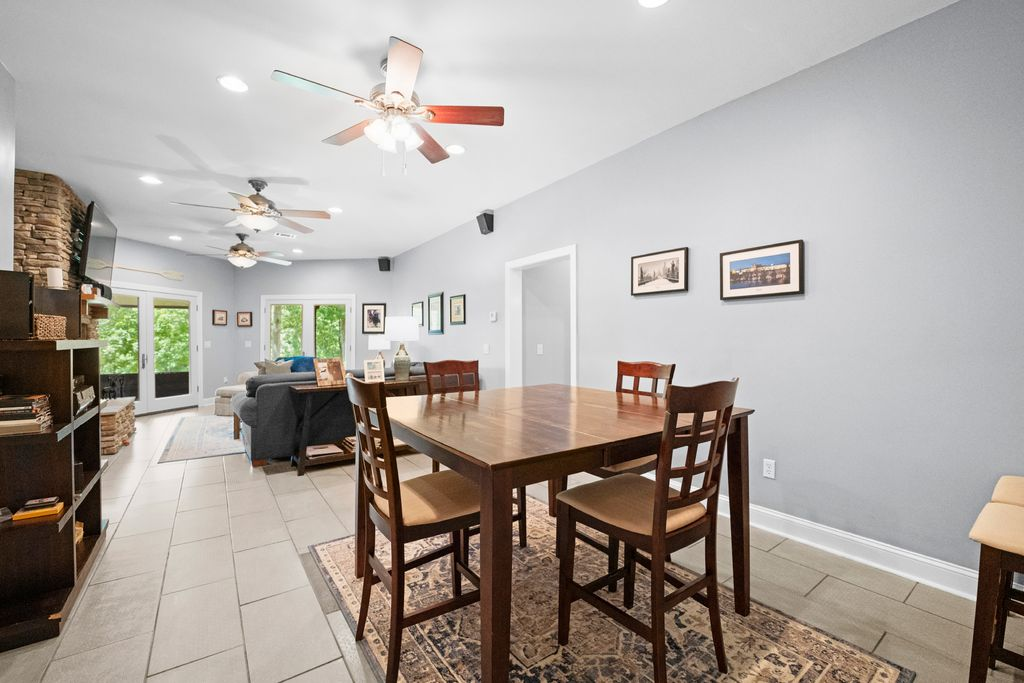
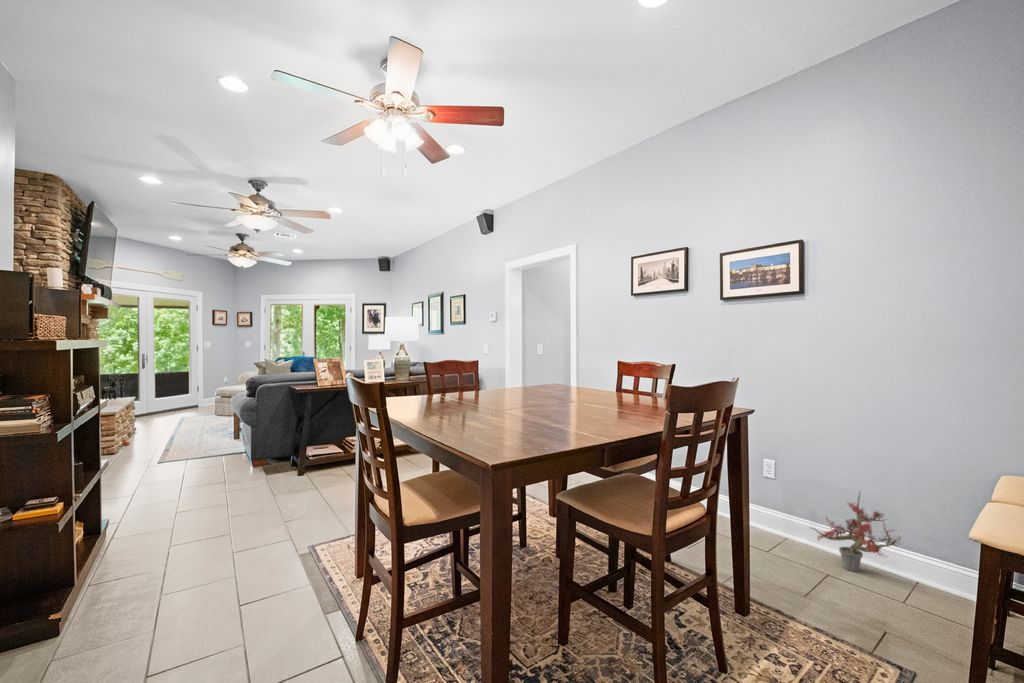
+ potted plant (854, 529)
